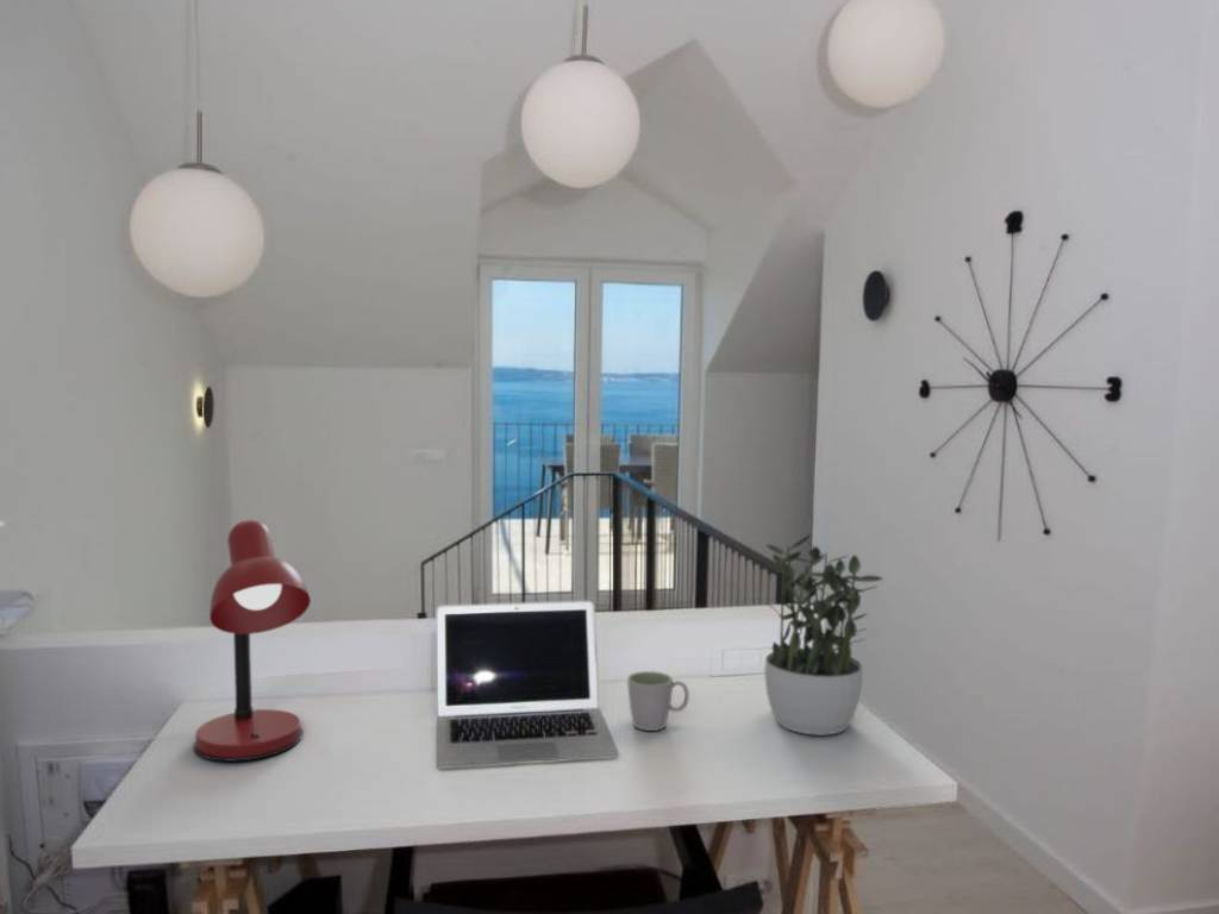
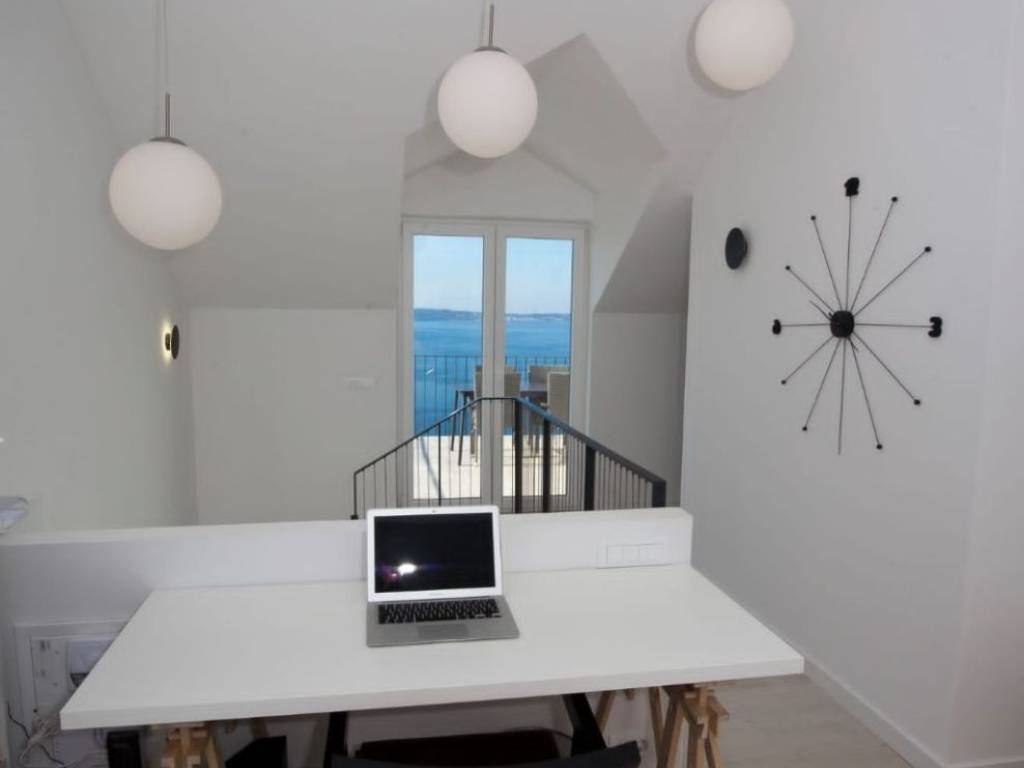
- mug (657, 701)
- potted plant (820, 628)
- desk lamp (251, 633)
